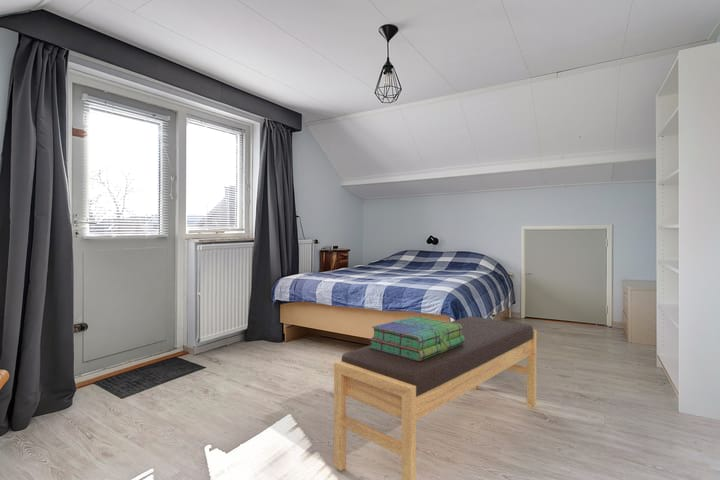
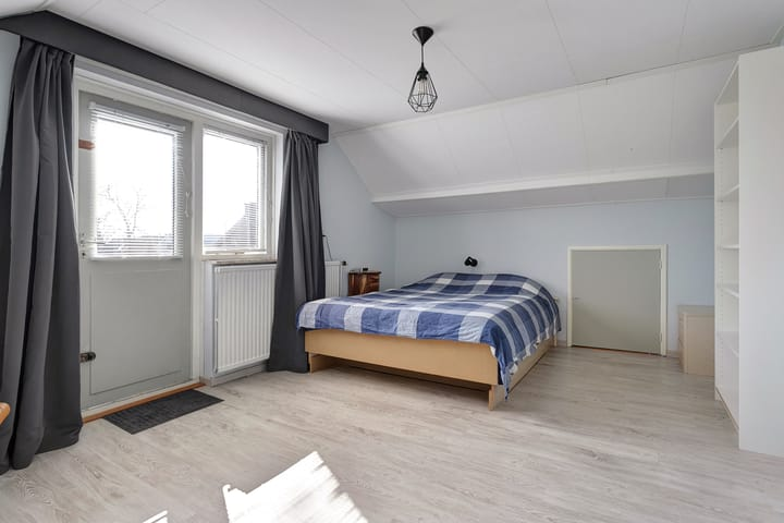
- bench (450, 384)
- stack of books (417, 335)
